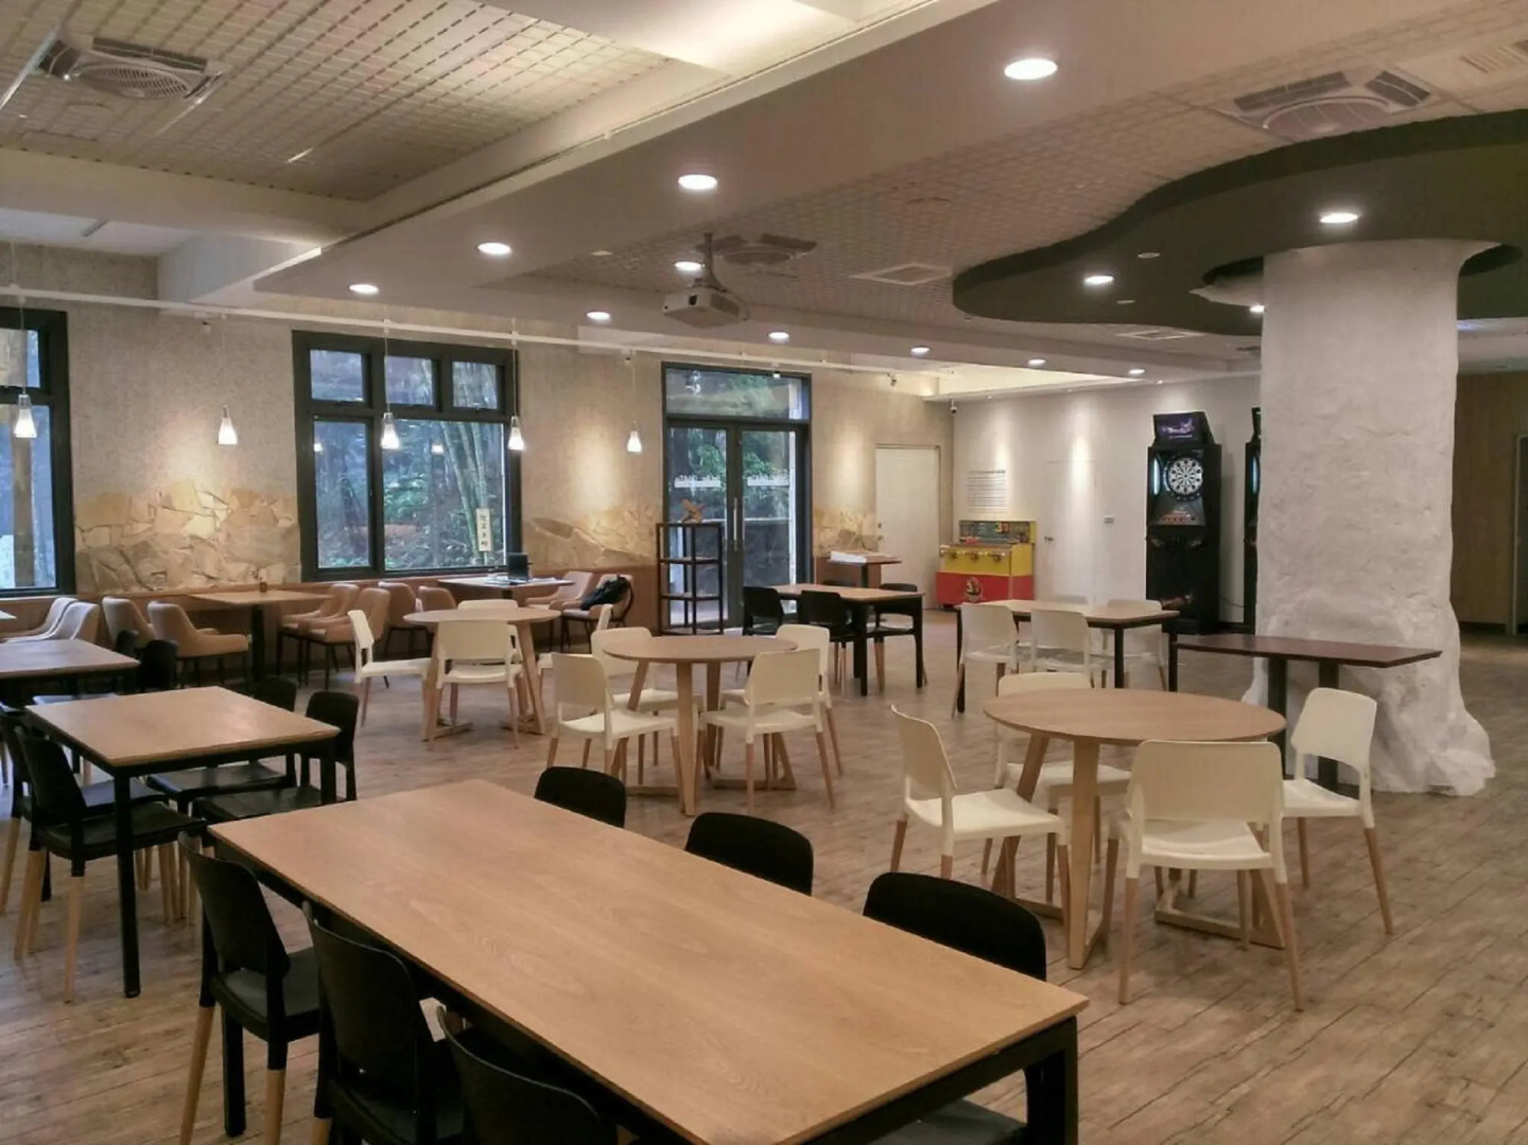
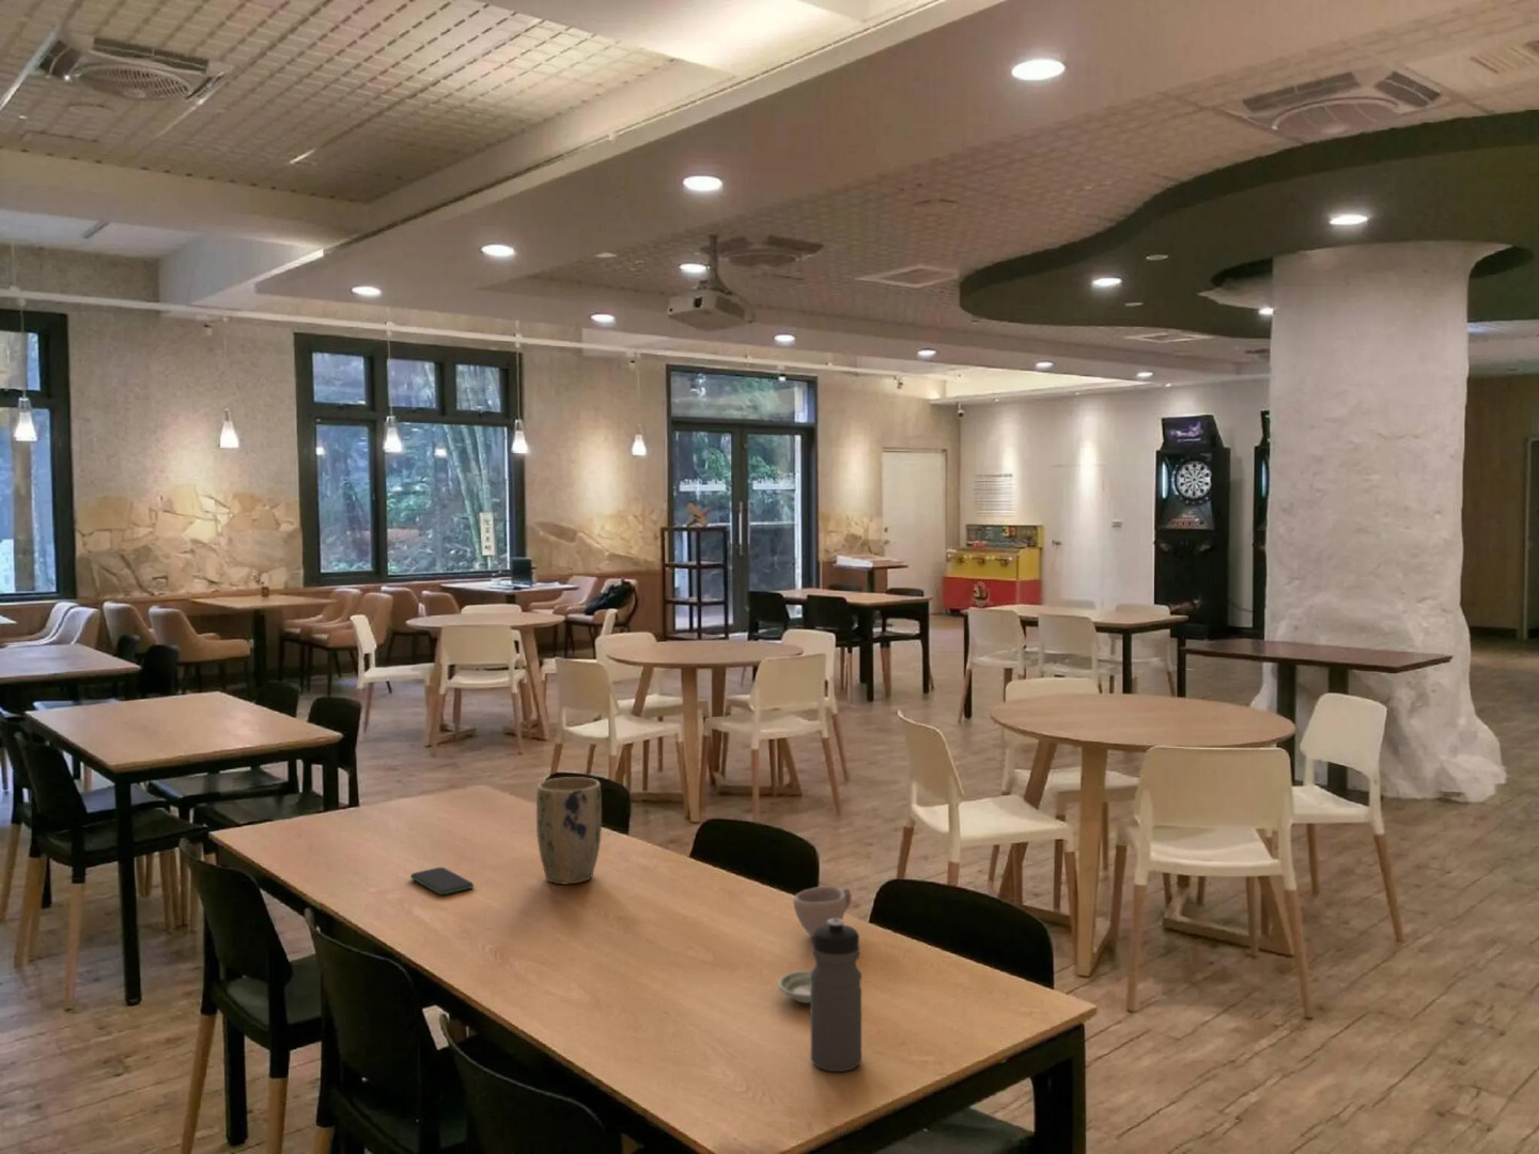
+ plant pot (568, 830)
+ smartphone (441, 880)
+ saucer (808, 988)
+ cup (825, 912)
+ water bottle (836, 990)
